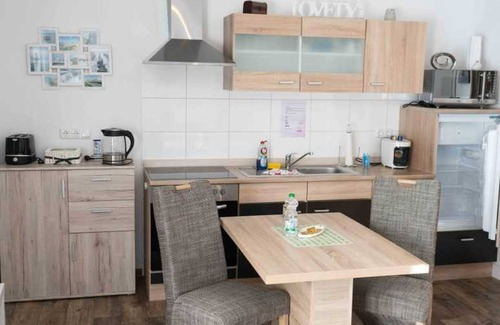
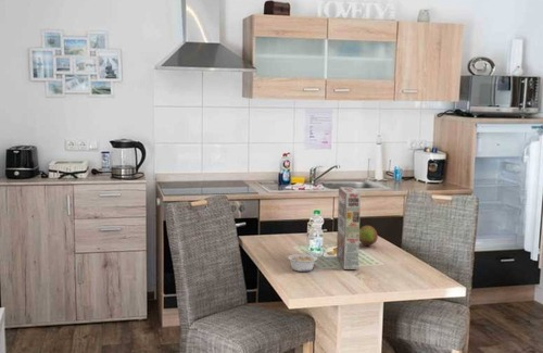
+ legume (302, 262)
+ fruit (367, 236)
+ cereal box (348, 226)
